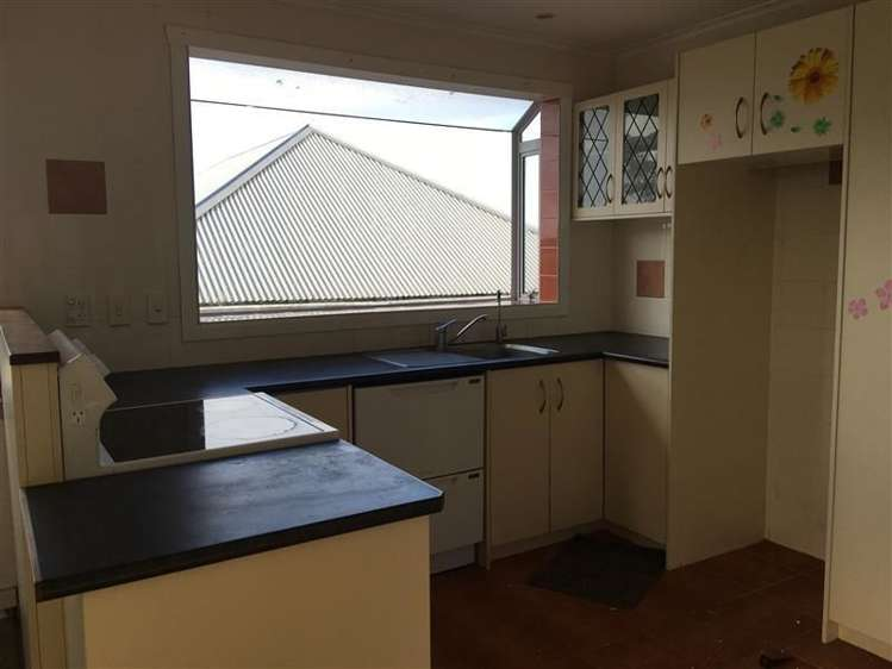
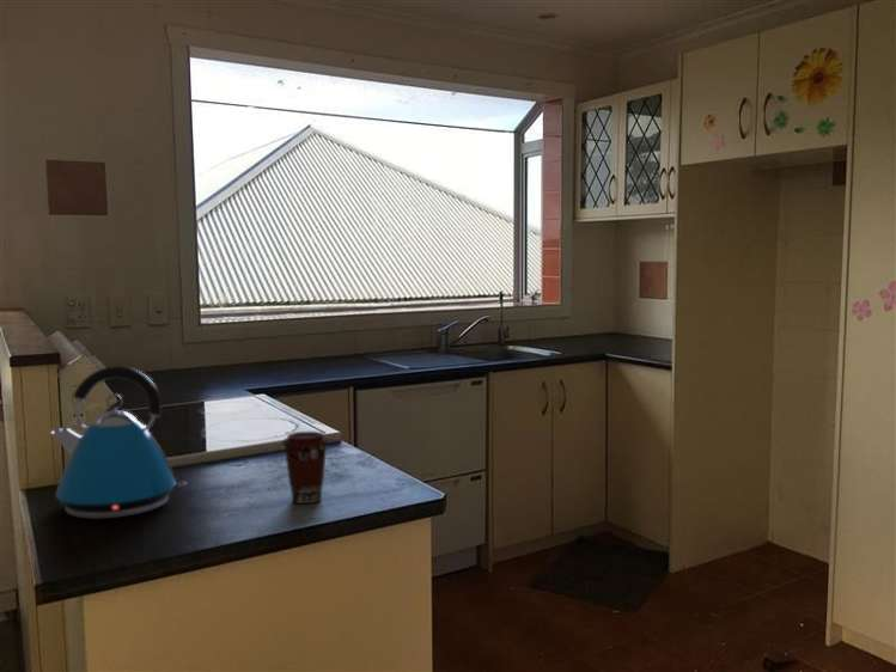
+ kettle (120, 435)
+ coffee cup (305, 466)
